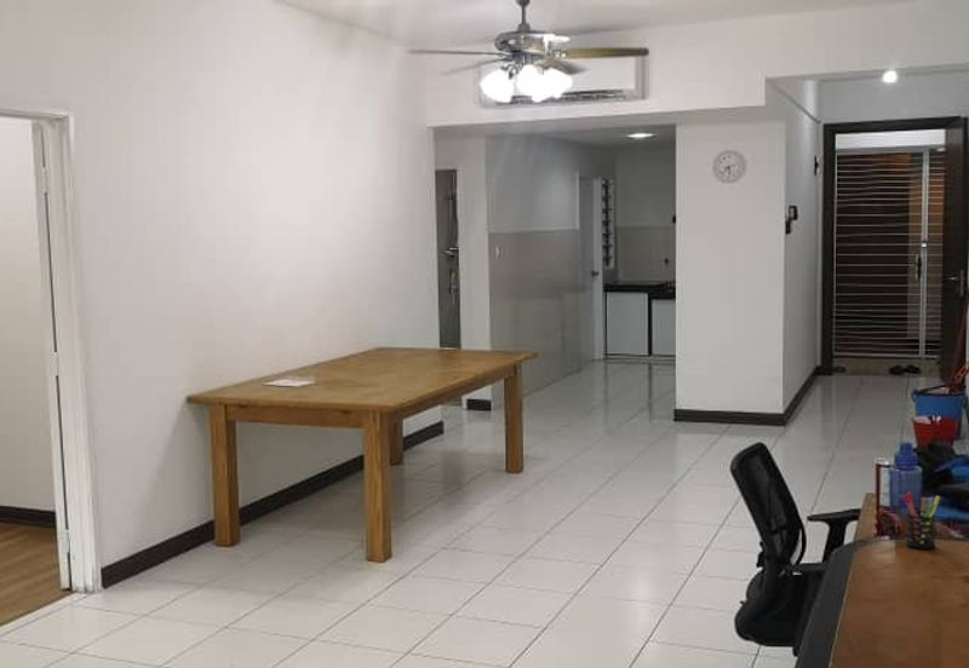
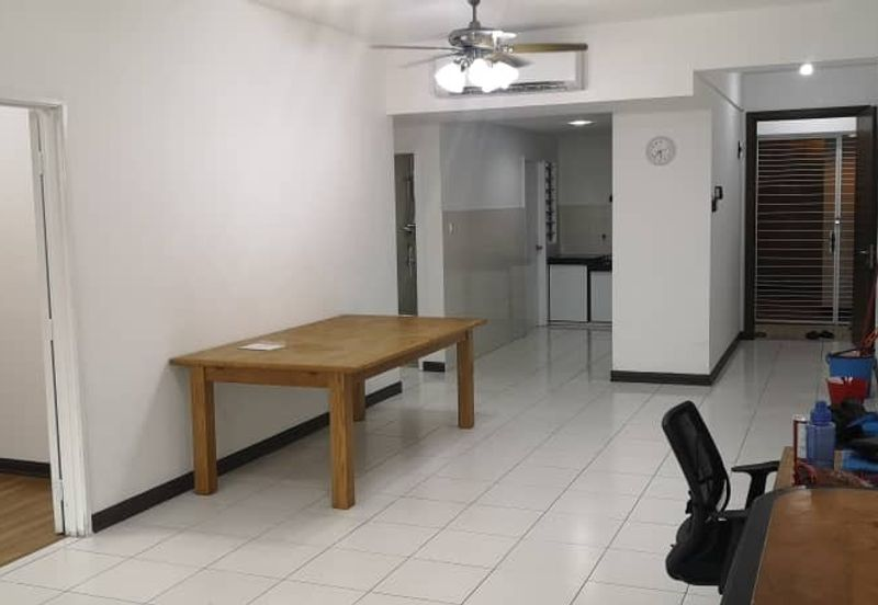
- pen holder (921, 518)
